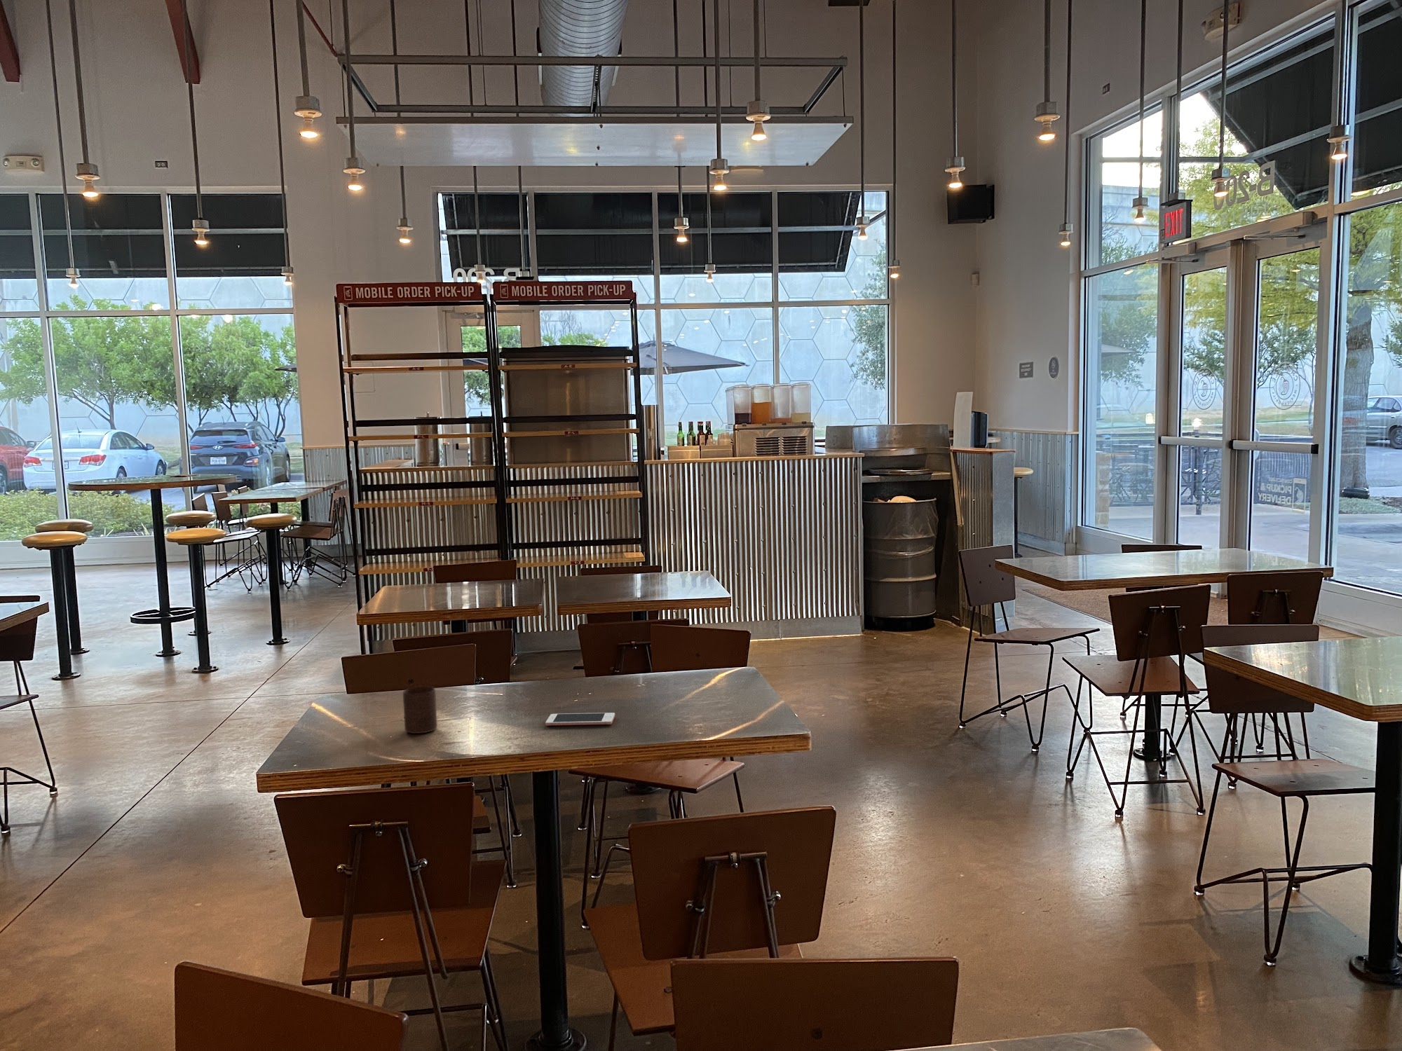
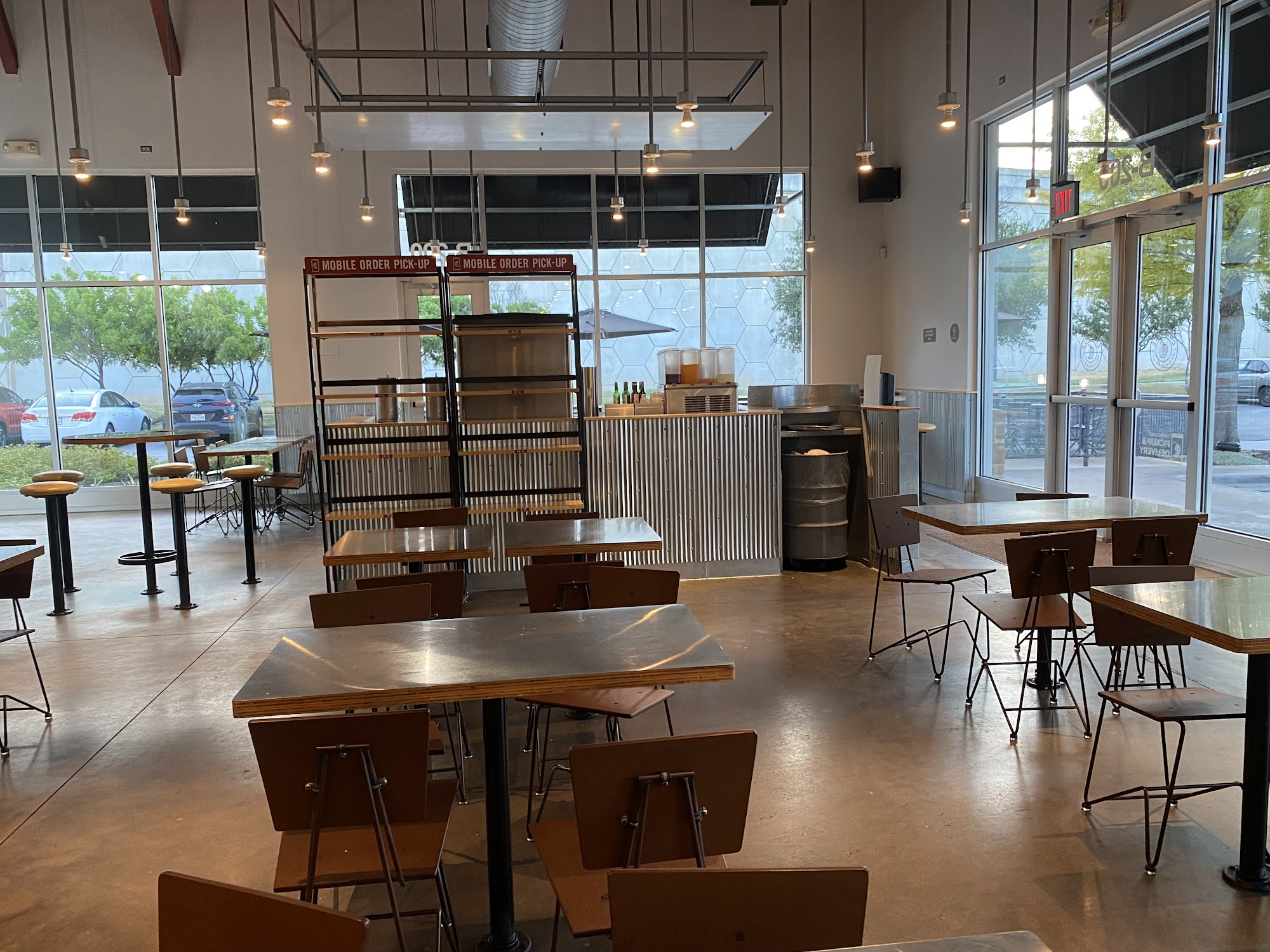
- cell phone (581, 719)
- cup (417, 709)
